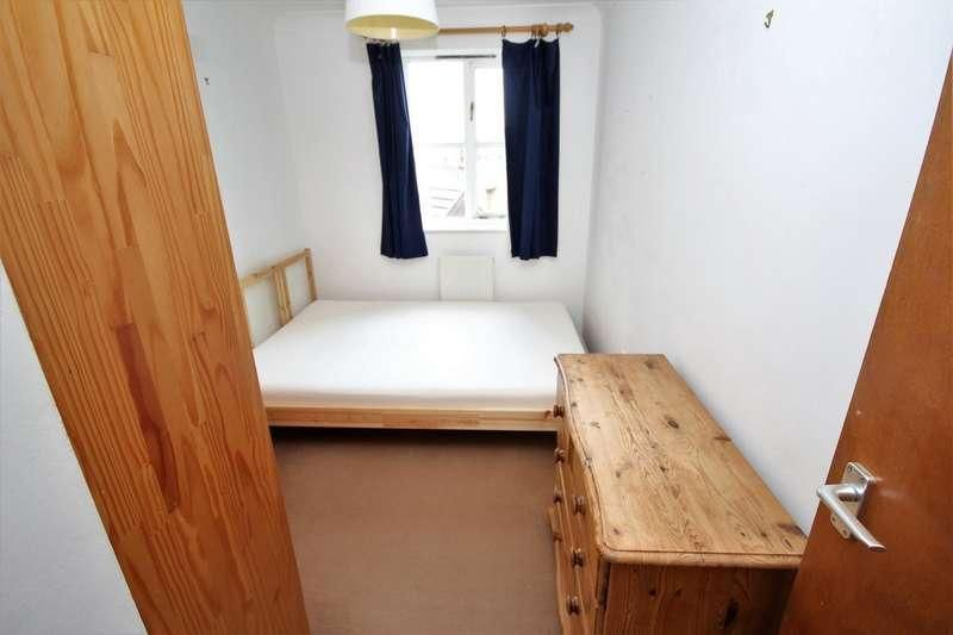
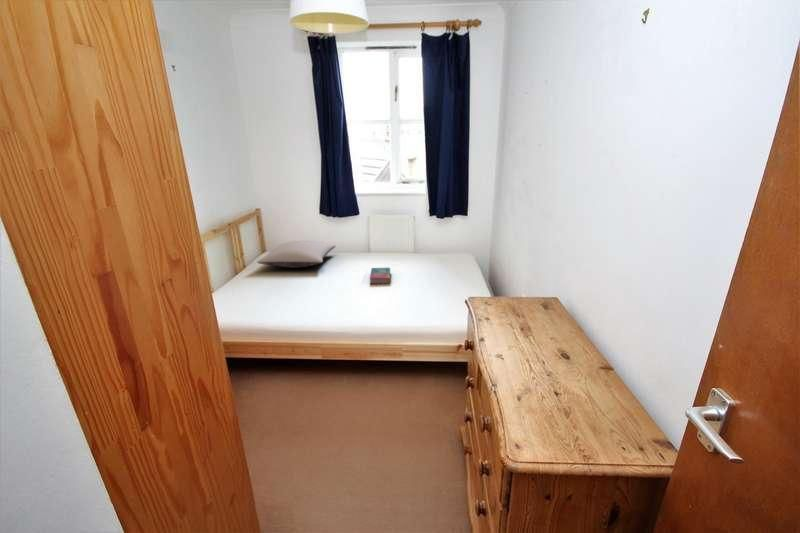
+ book (380, 275)
+ pillow (299, 253)
